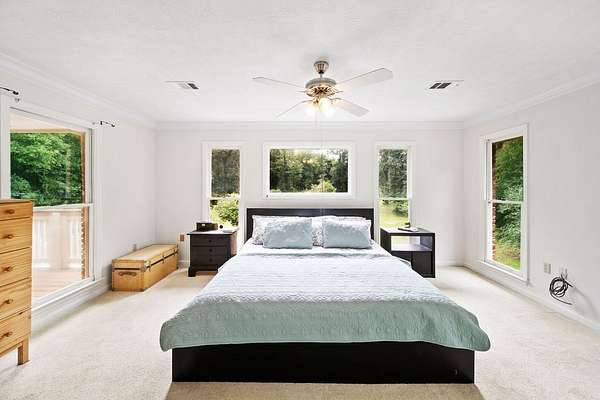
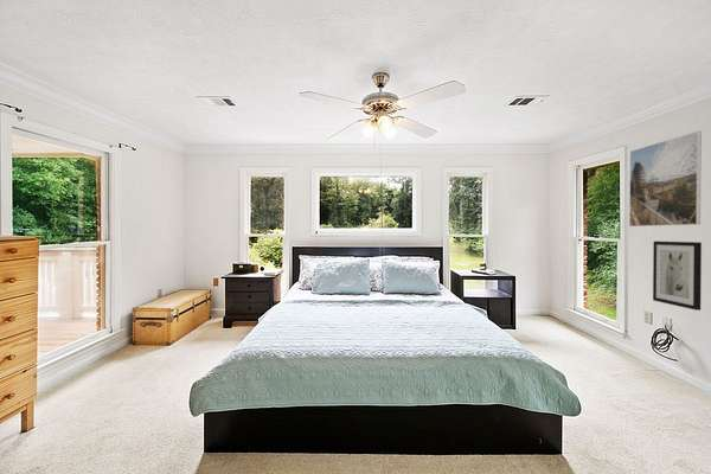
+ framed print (661, 184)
+ wall art (675, 273)
